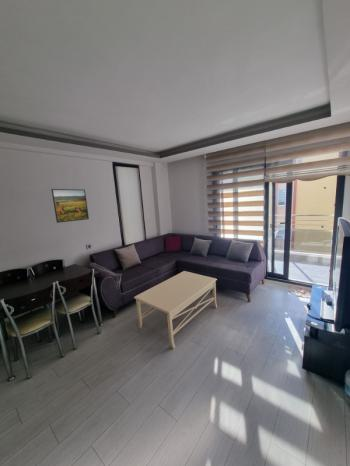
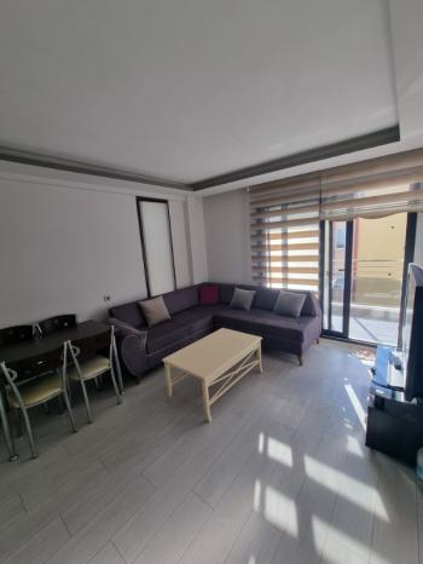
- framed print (71, 205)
